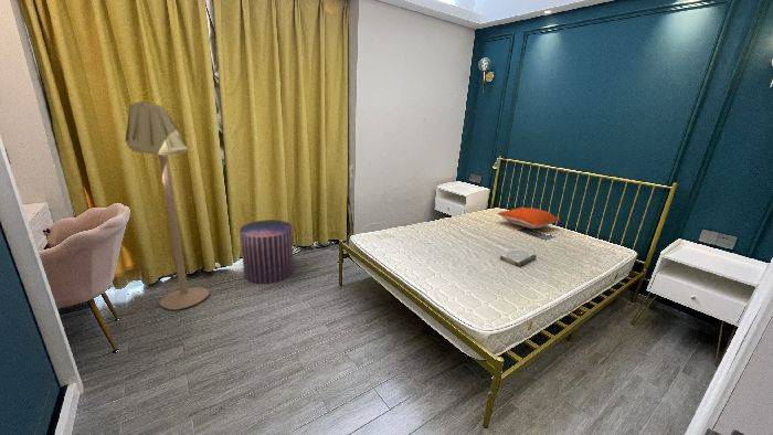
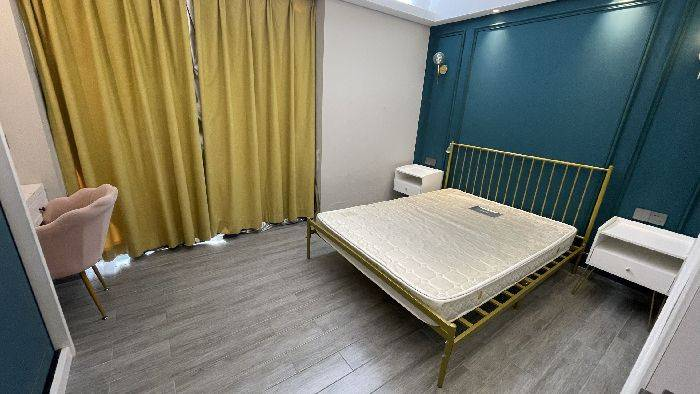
- pouf (267, 250)
- floor lamp (169, 206)
- book (518, 256)
- pillow (527, 216)
